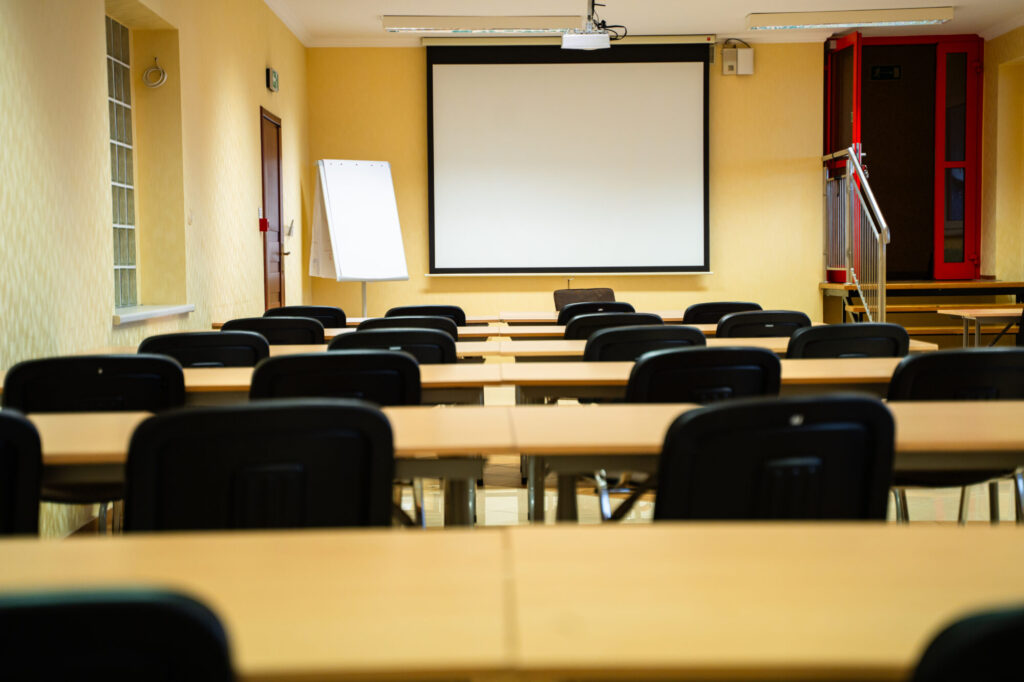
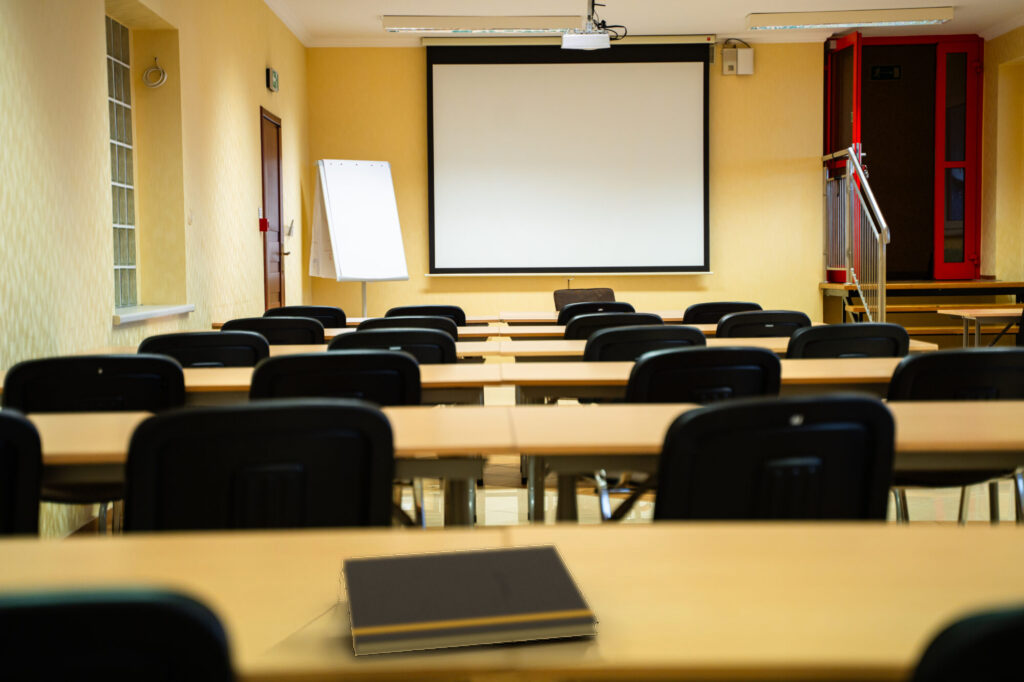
+ notepad (464, 595)
